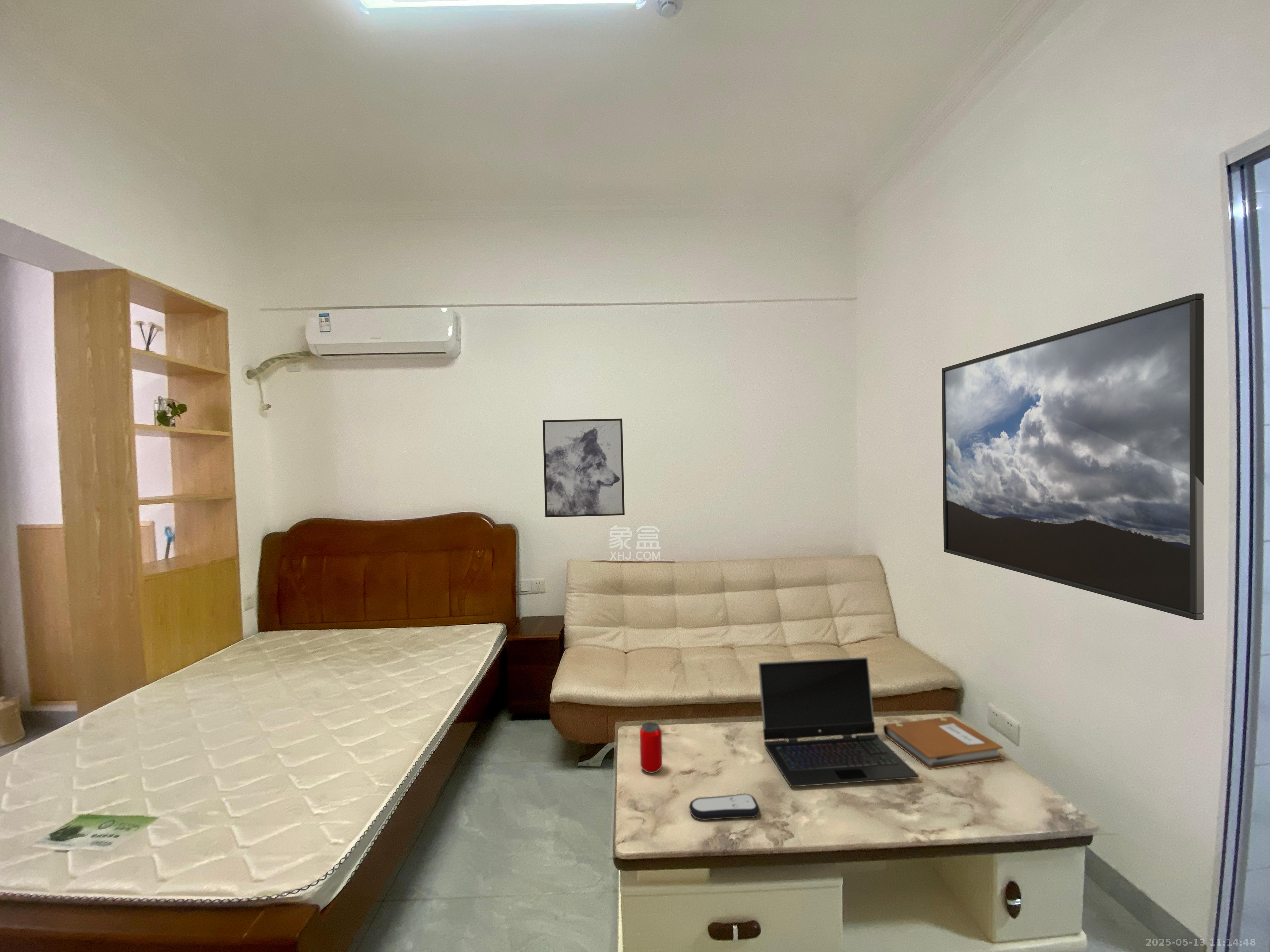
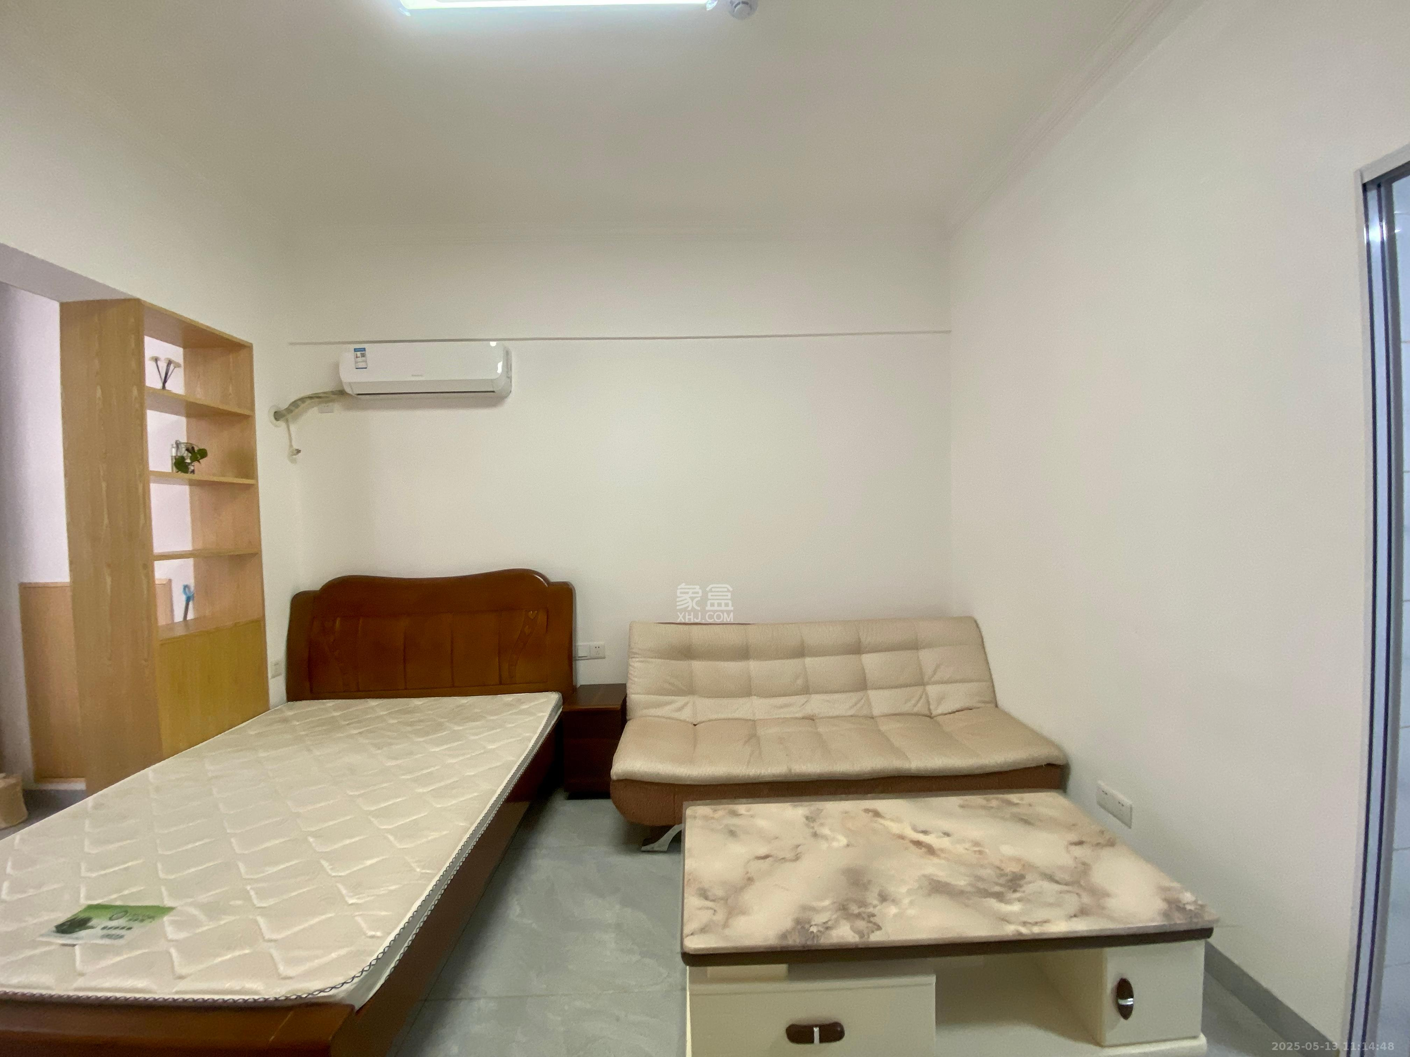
- can (651, 747)
- notebook (942, 740)
- laptop computer (832, 718)
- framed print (1036, 459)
- wall art (584, 468)
- remote control (724, 807)
